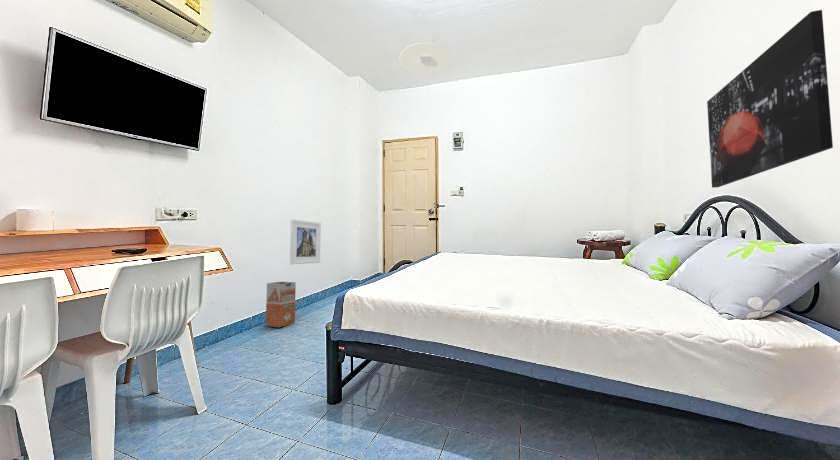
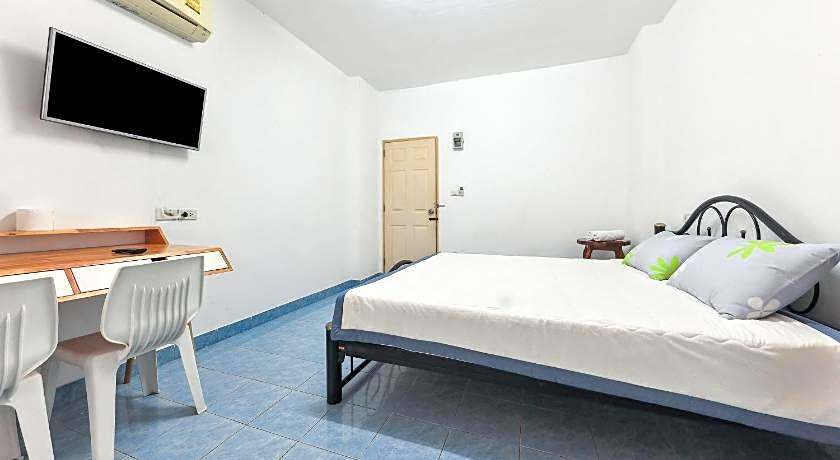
- ceiling light (425, 56)
- waste bin (282, 302)
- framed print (306, 242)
- wall art (754, 118)
